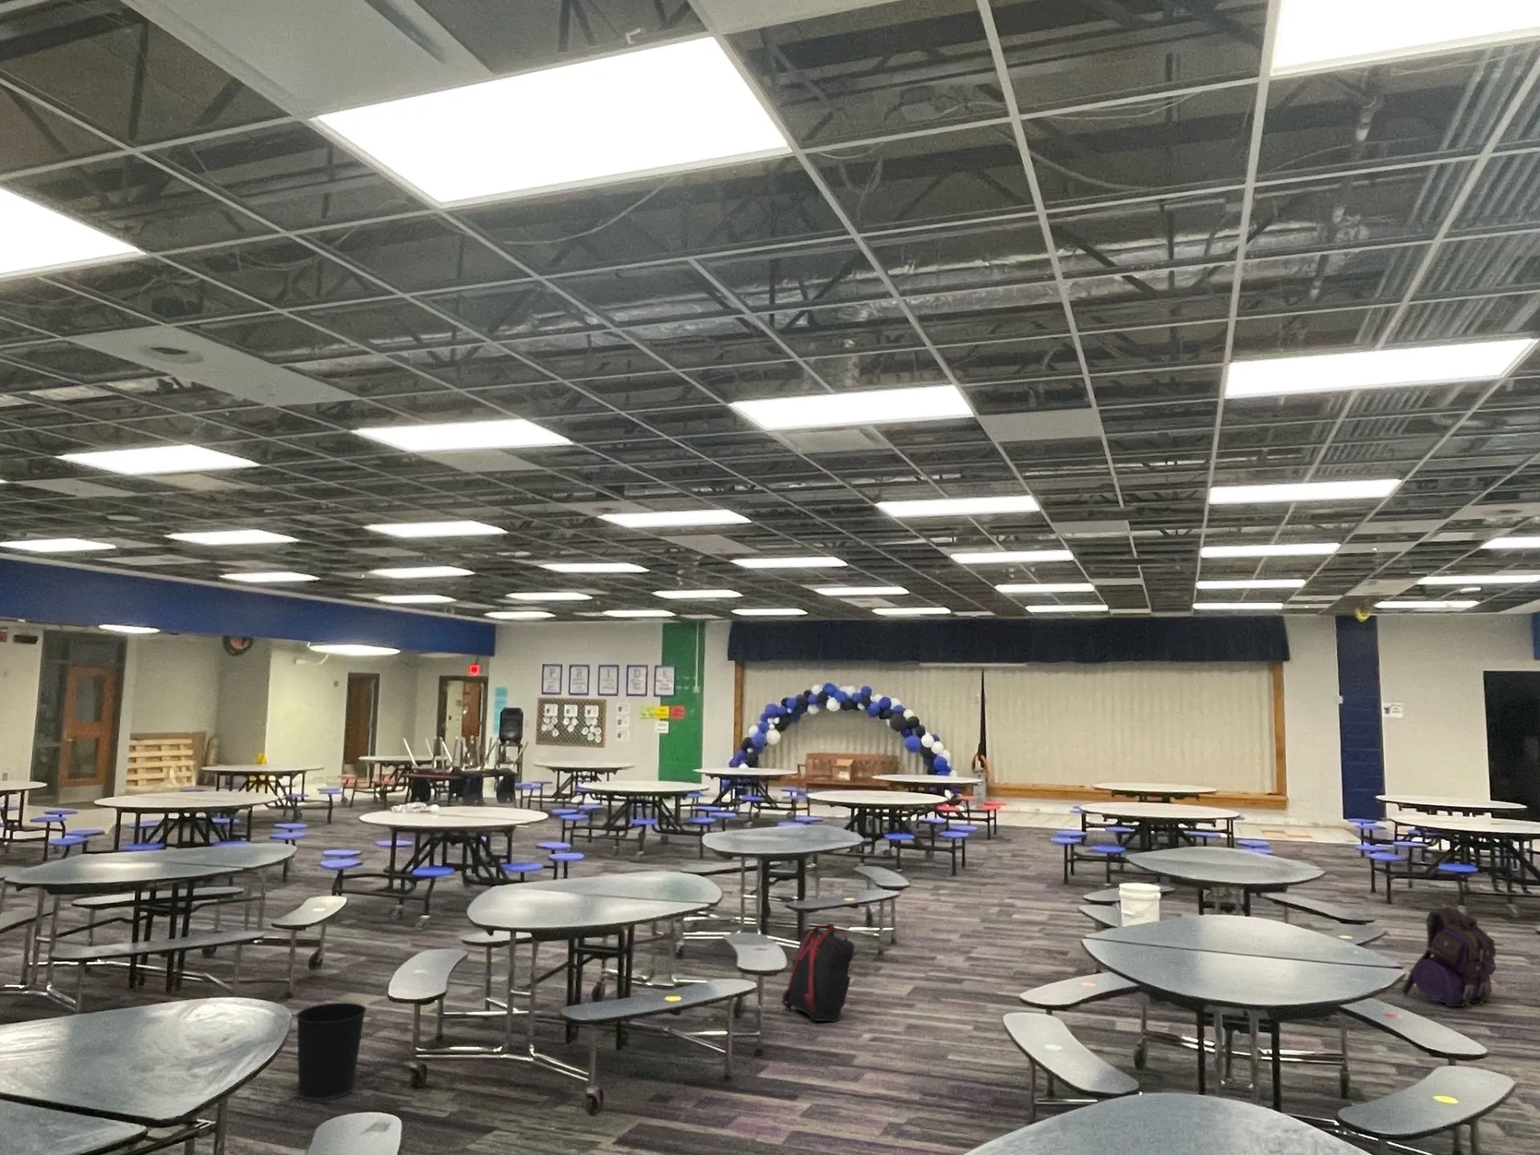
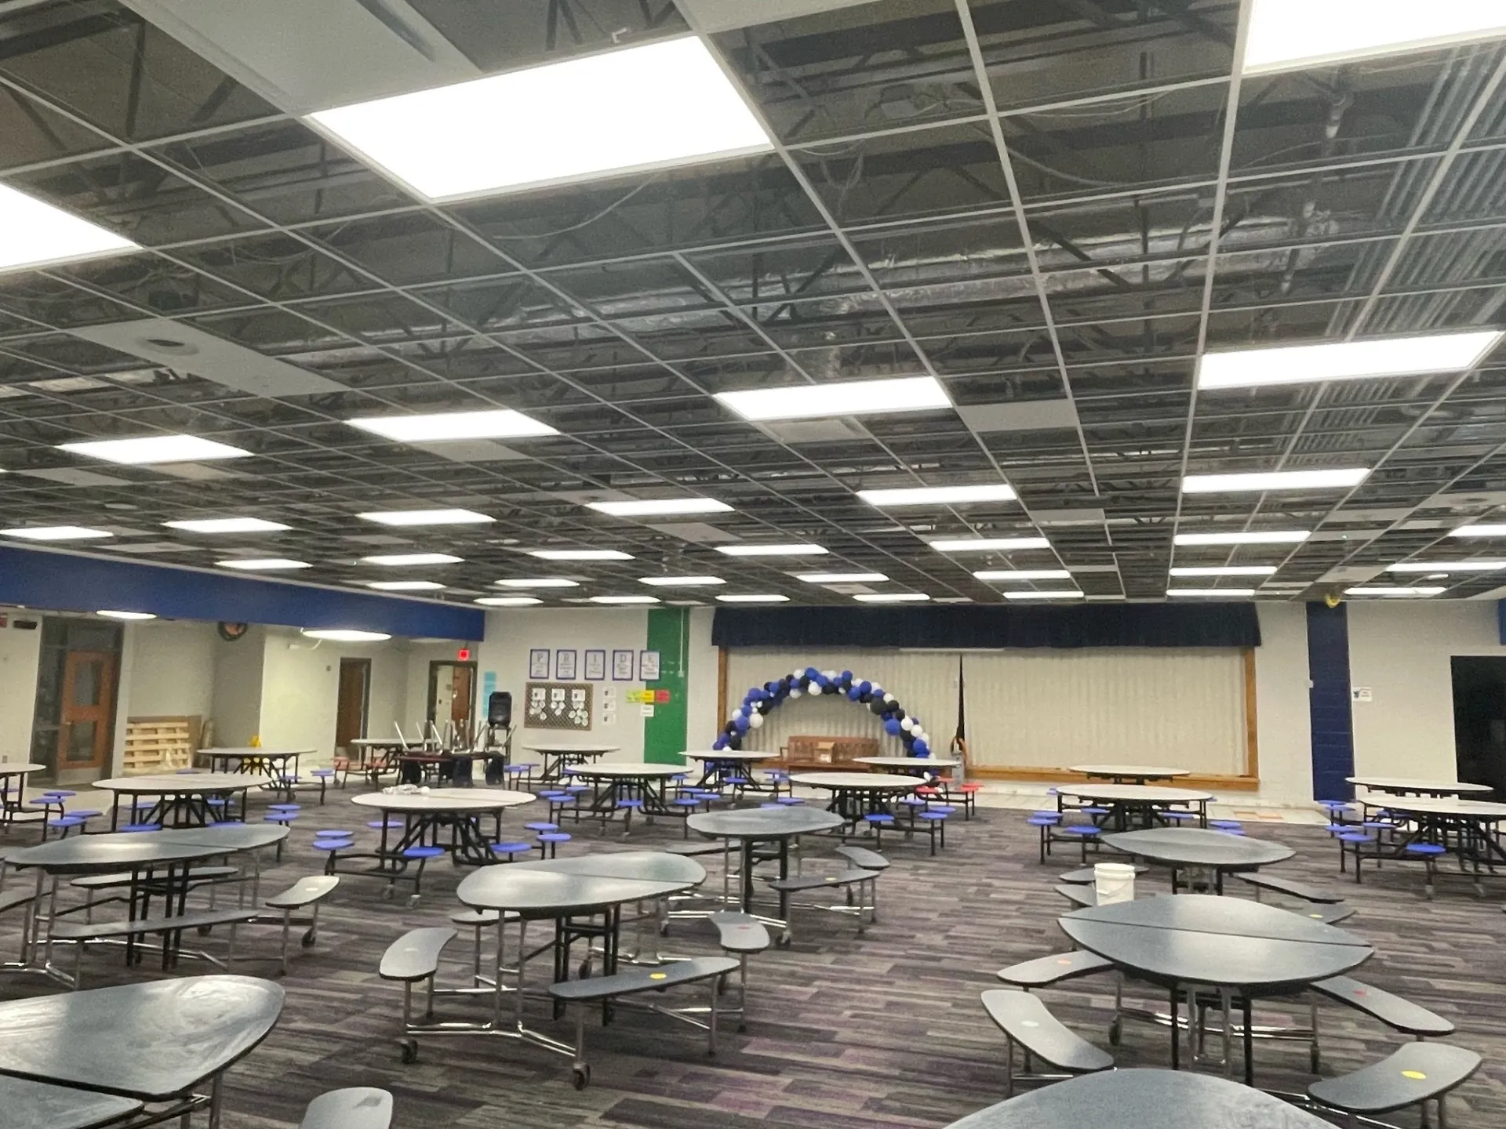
- wastebasket (329, 1051)
- backpack (819, 969)
- backpack (1451, 955)
